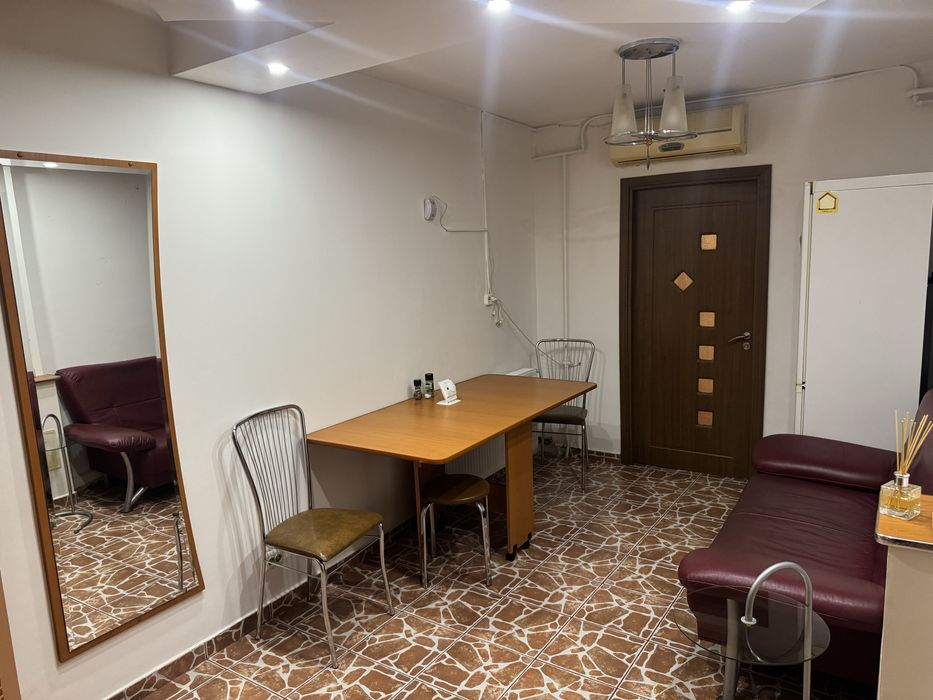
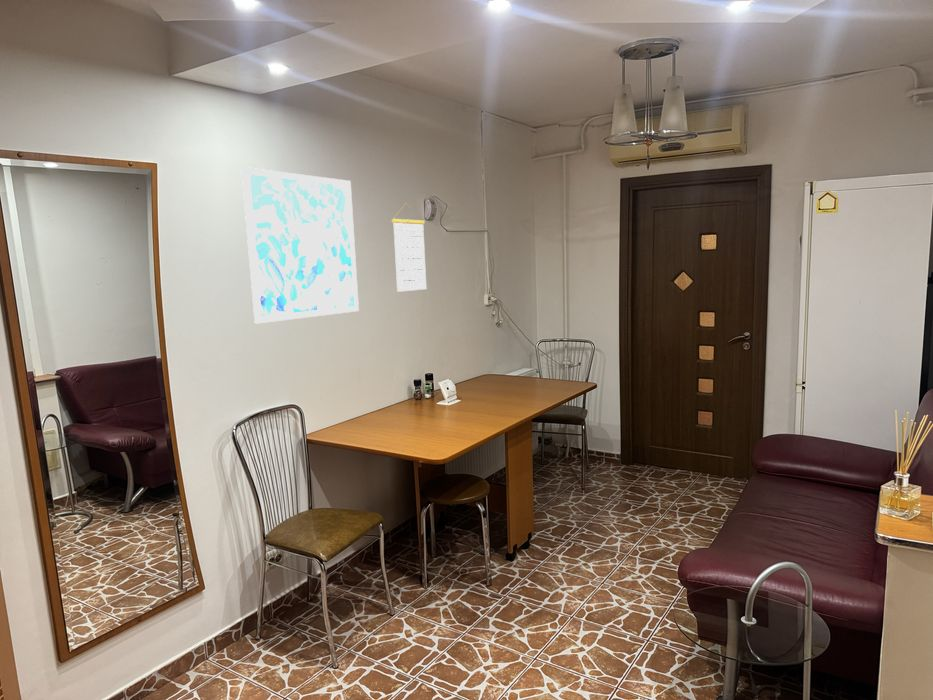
+ calendar (409, 246)
+ wall art (306, 246)
